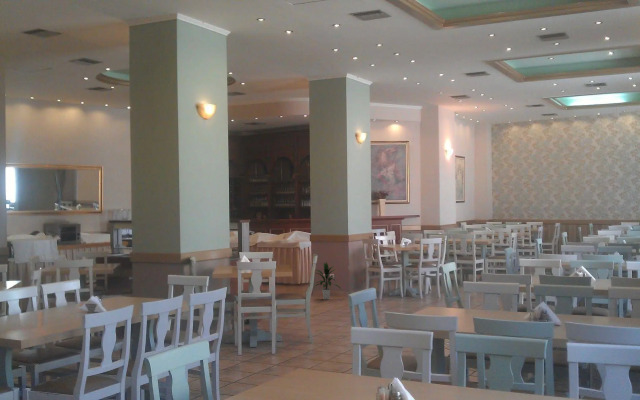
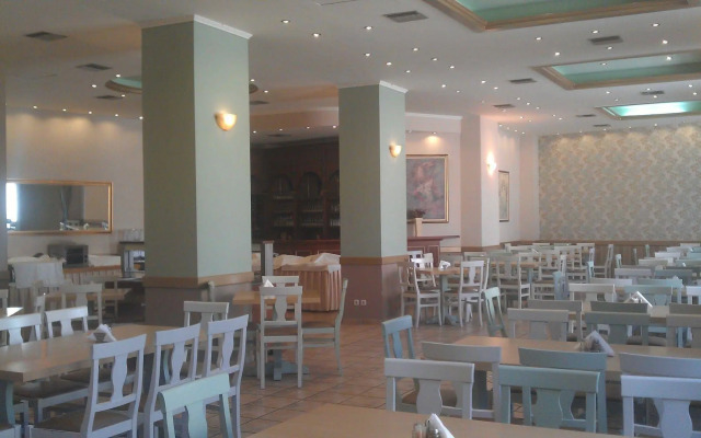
- indoor plant (326, 280)
